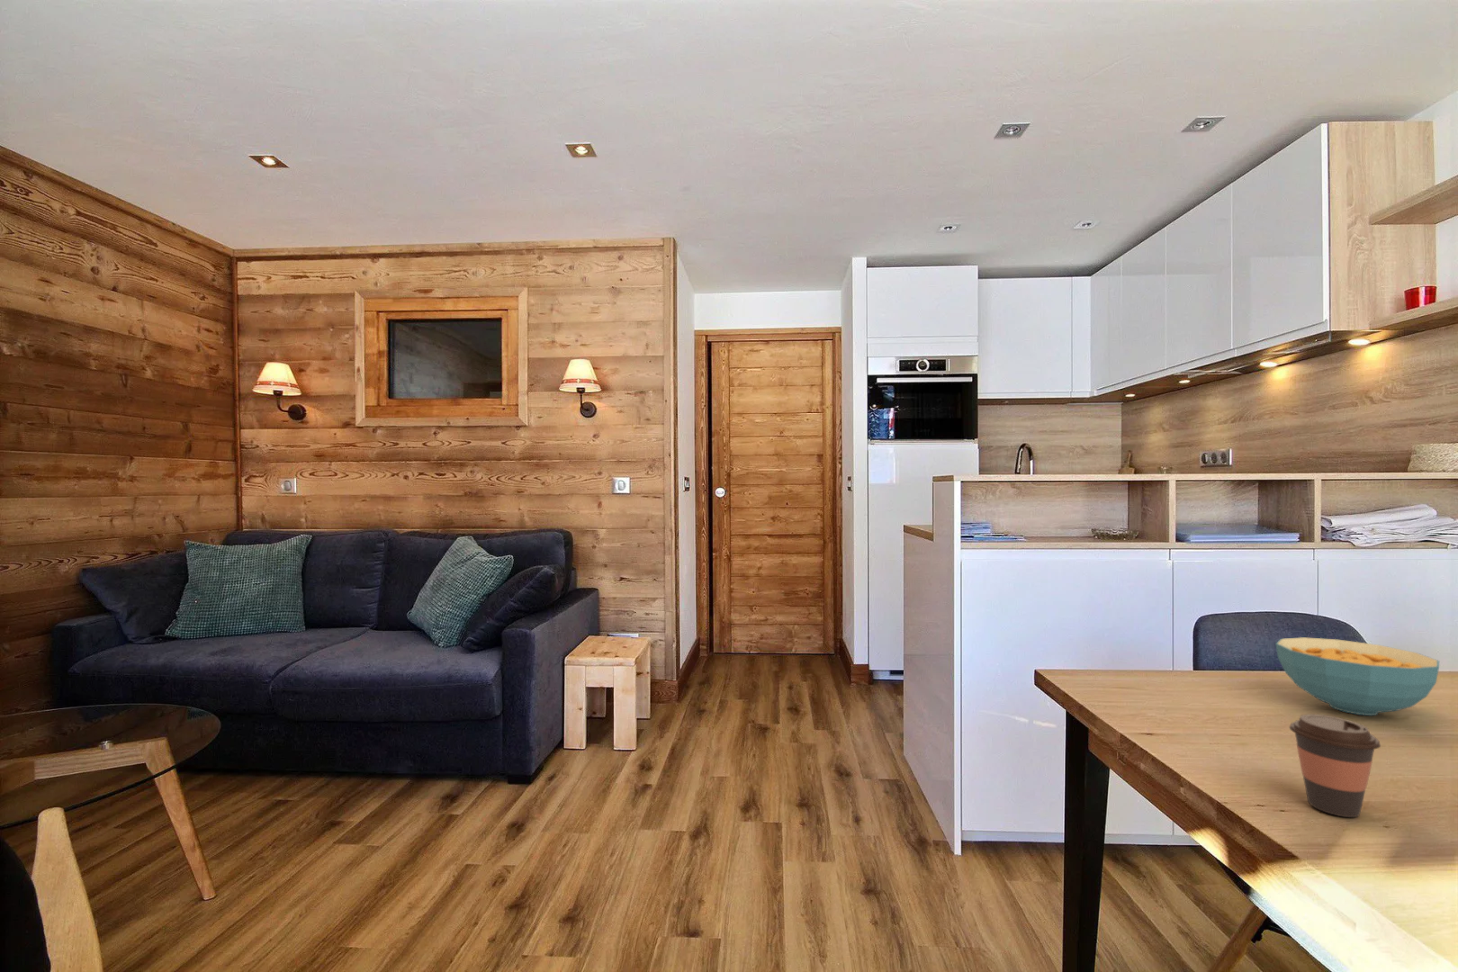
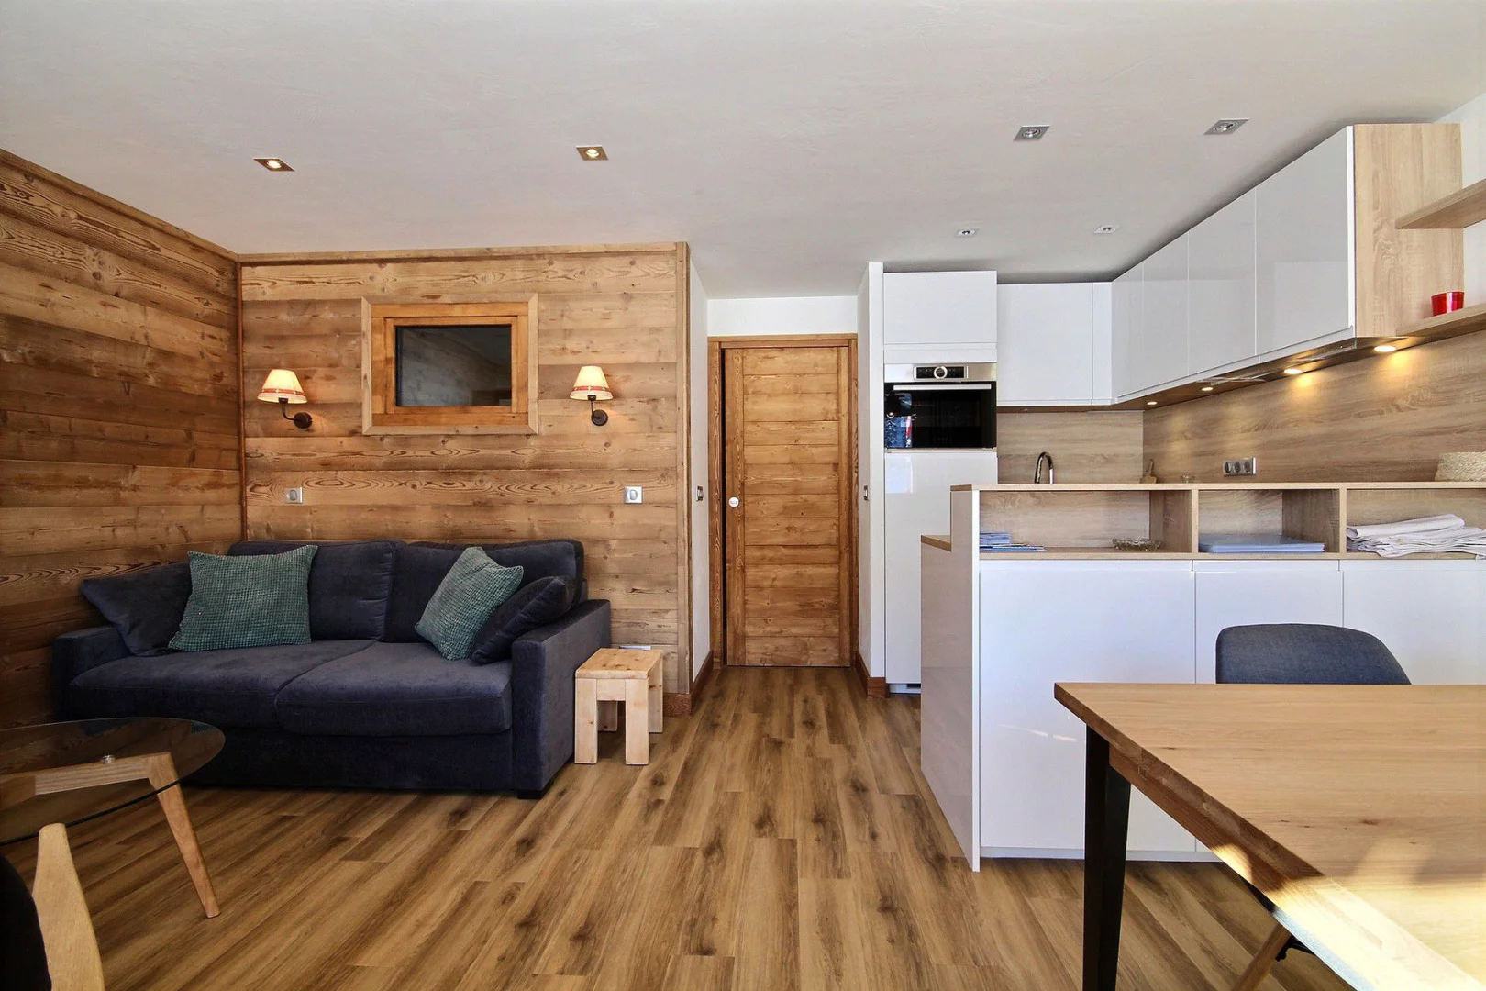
- cereal bowl (1353, 679)
- coffee cup (1333, 765)
